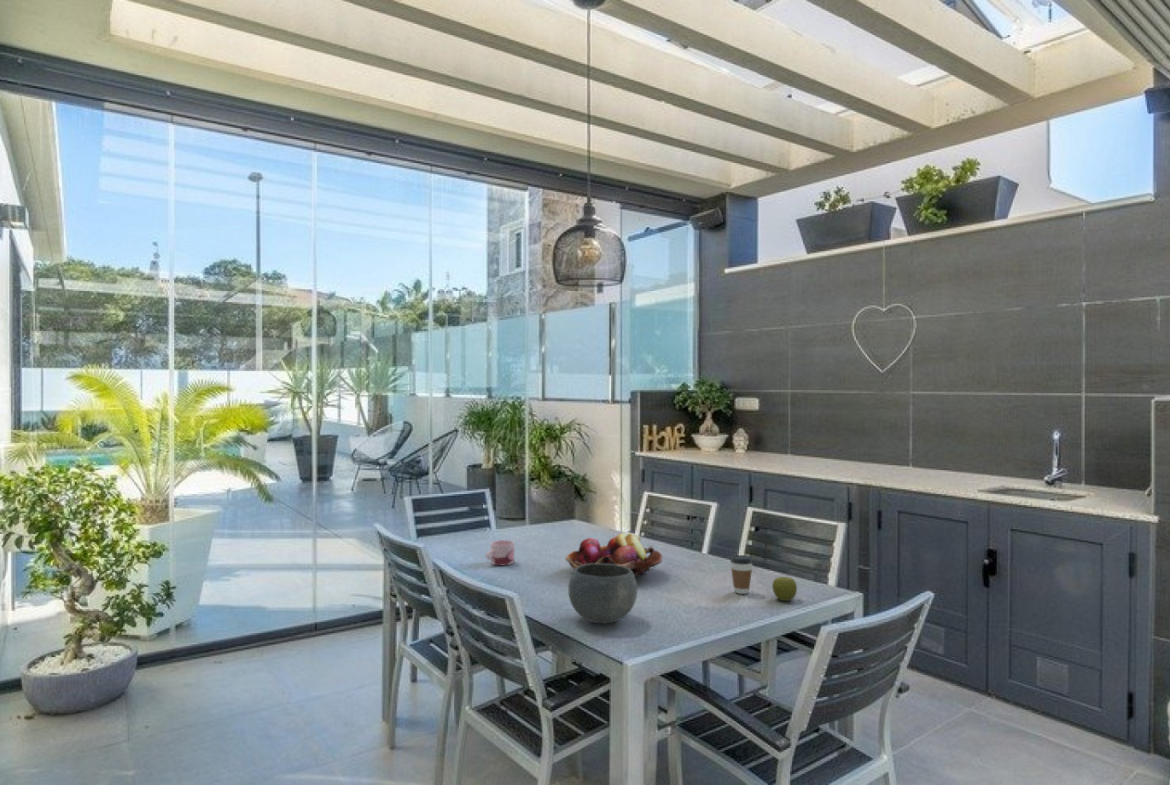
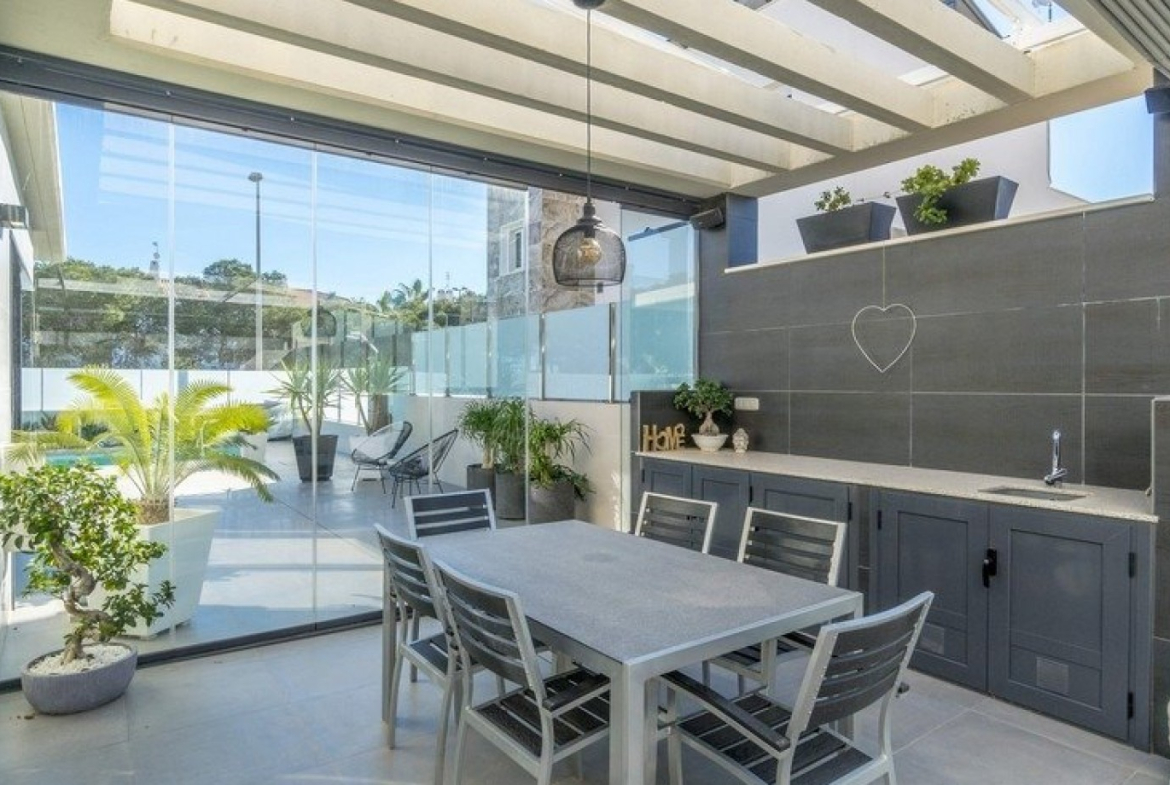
- coffee cup (741, 574)
- bowl (602, 594)
- fruit basket (616, 554)
- apple (784, 588)
- mug (499, 553)
